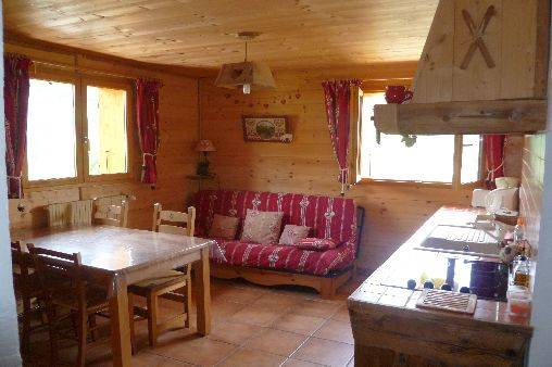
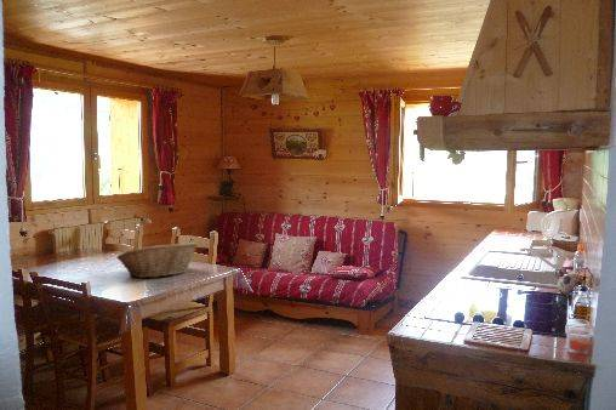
+ fruit basket (159, 257)
